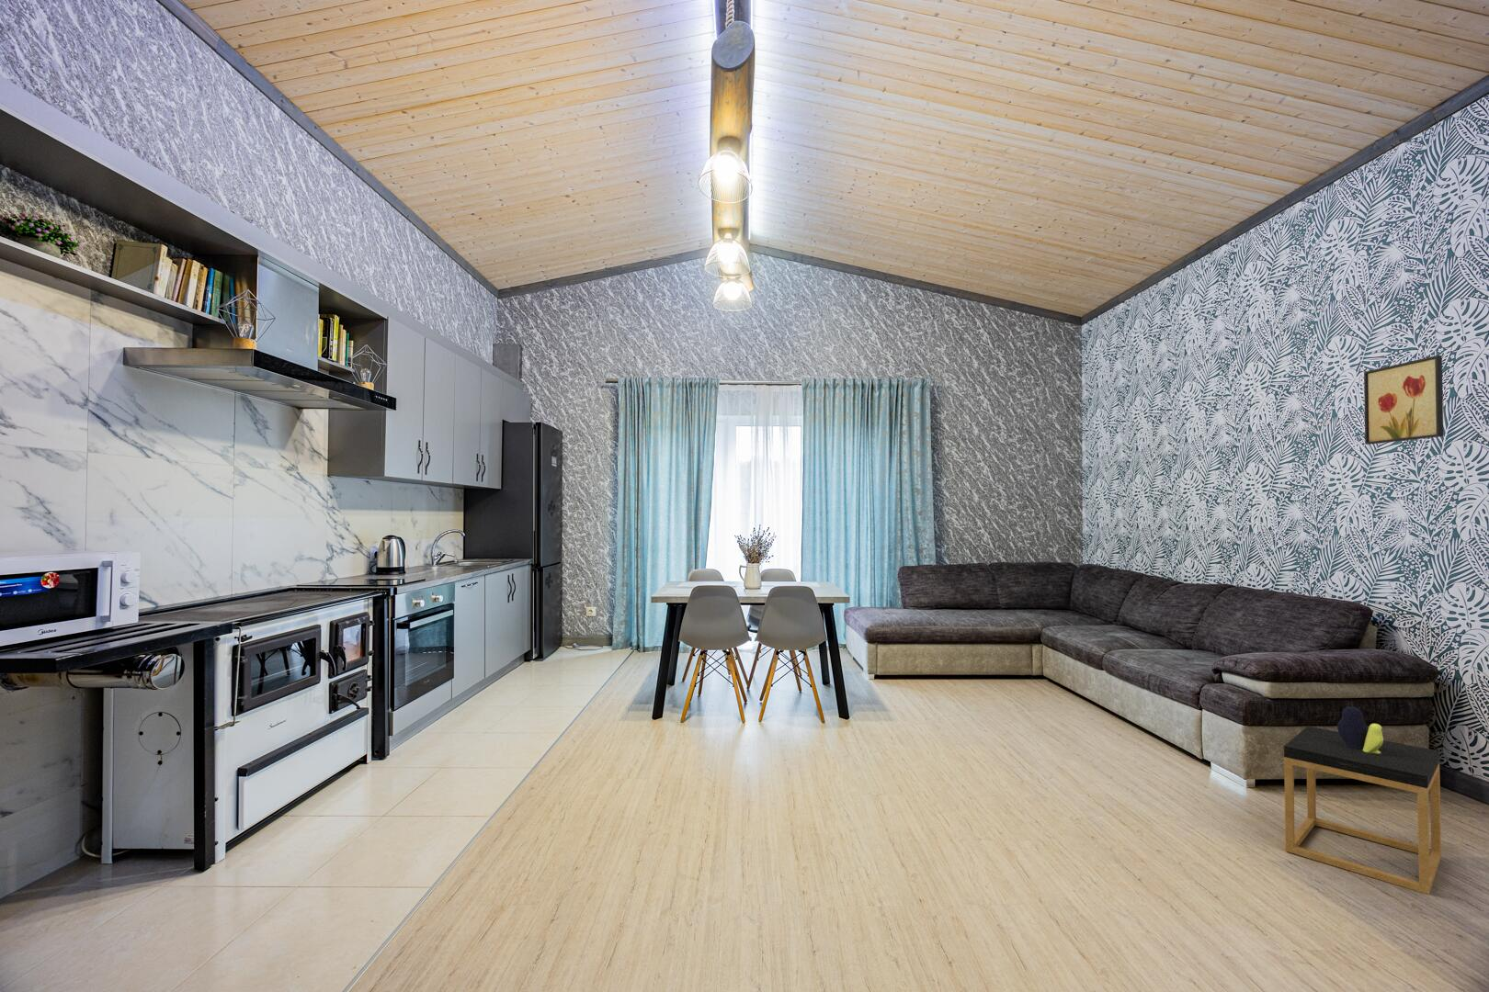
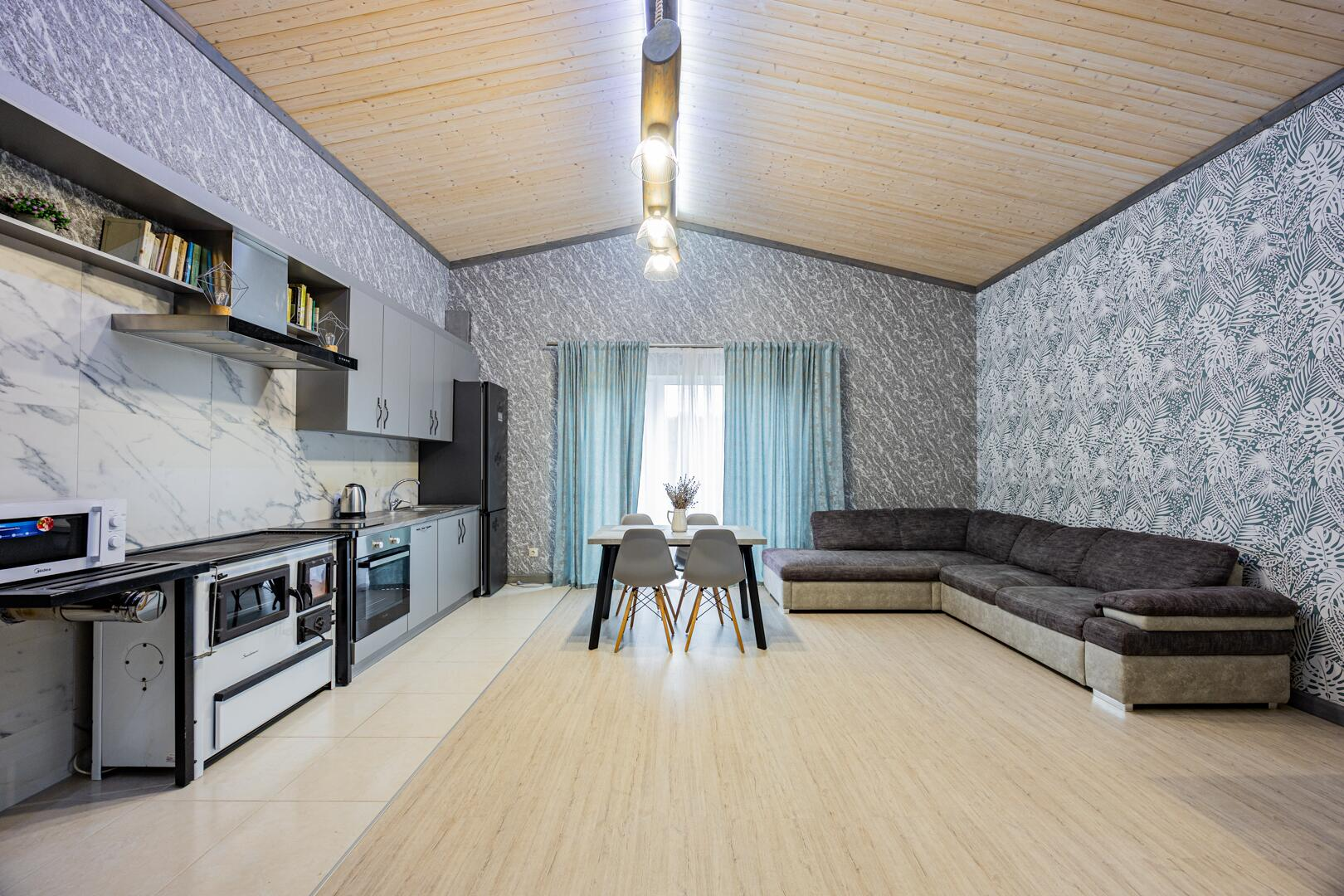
- side table (1362, 779)
- wall art (1403, 402)
